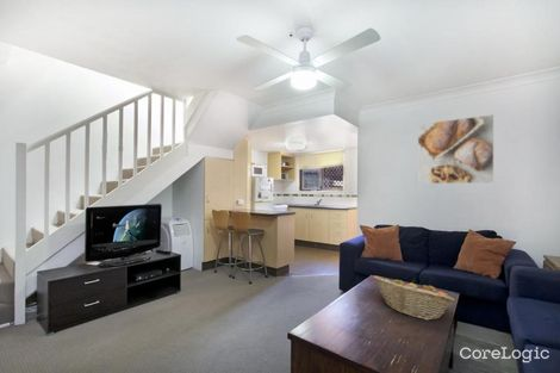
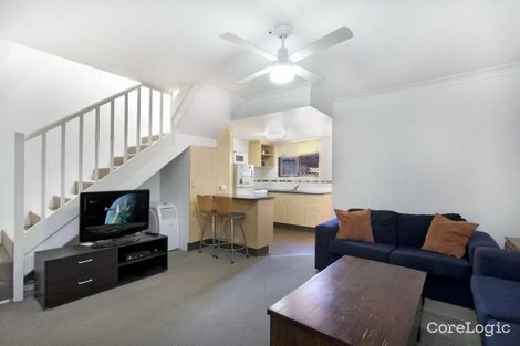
- fruit basket (410, 292)
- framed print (453, 151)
